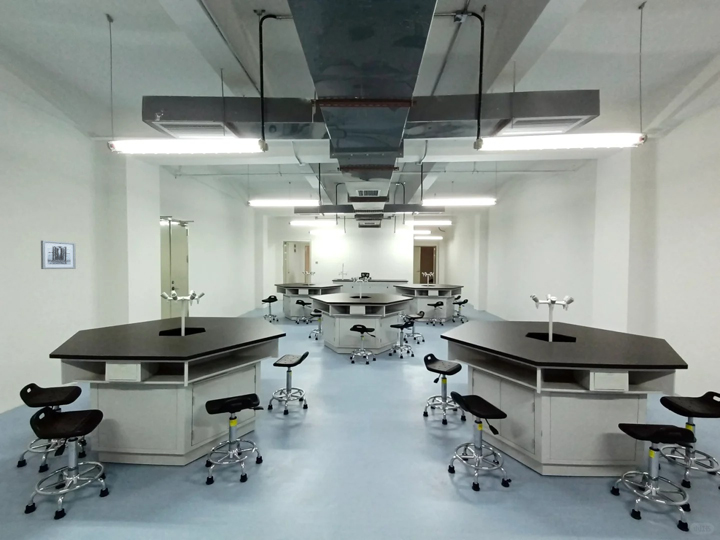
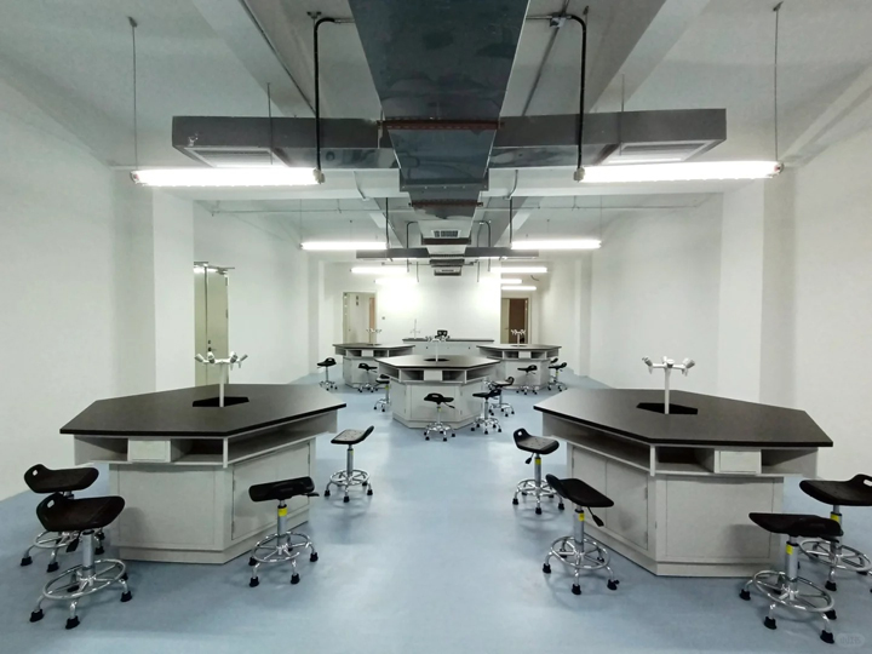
- wall art (59, 255)
